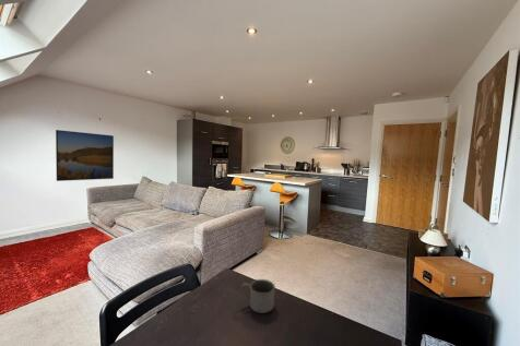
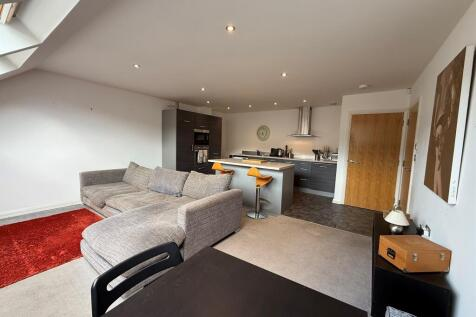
- mug (259, 295)
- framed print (86, 156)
